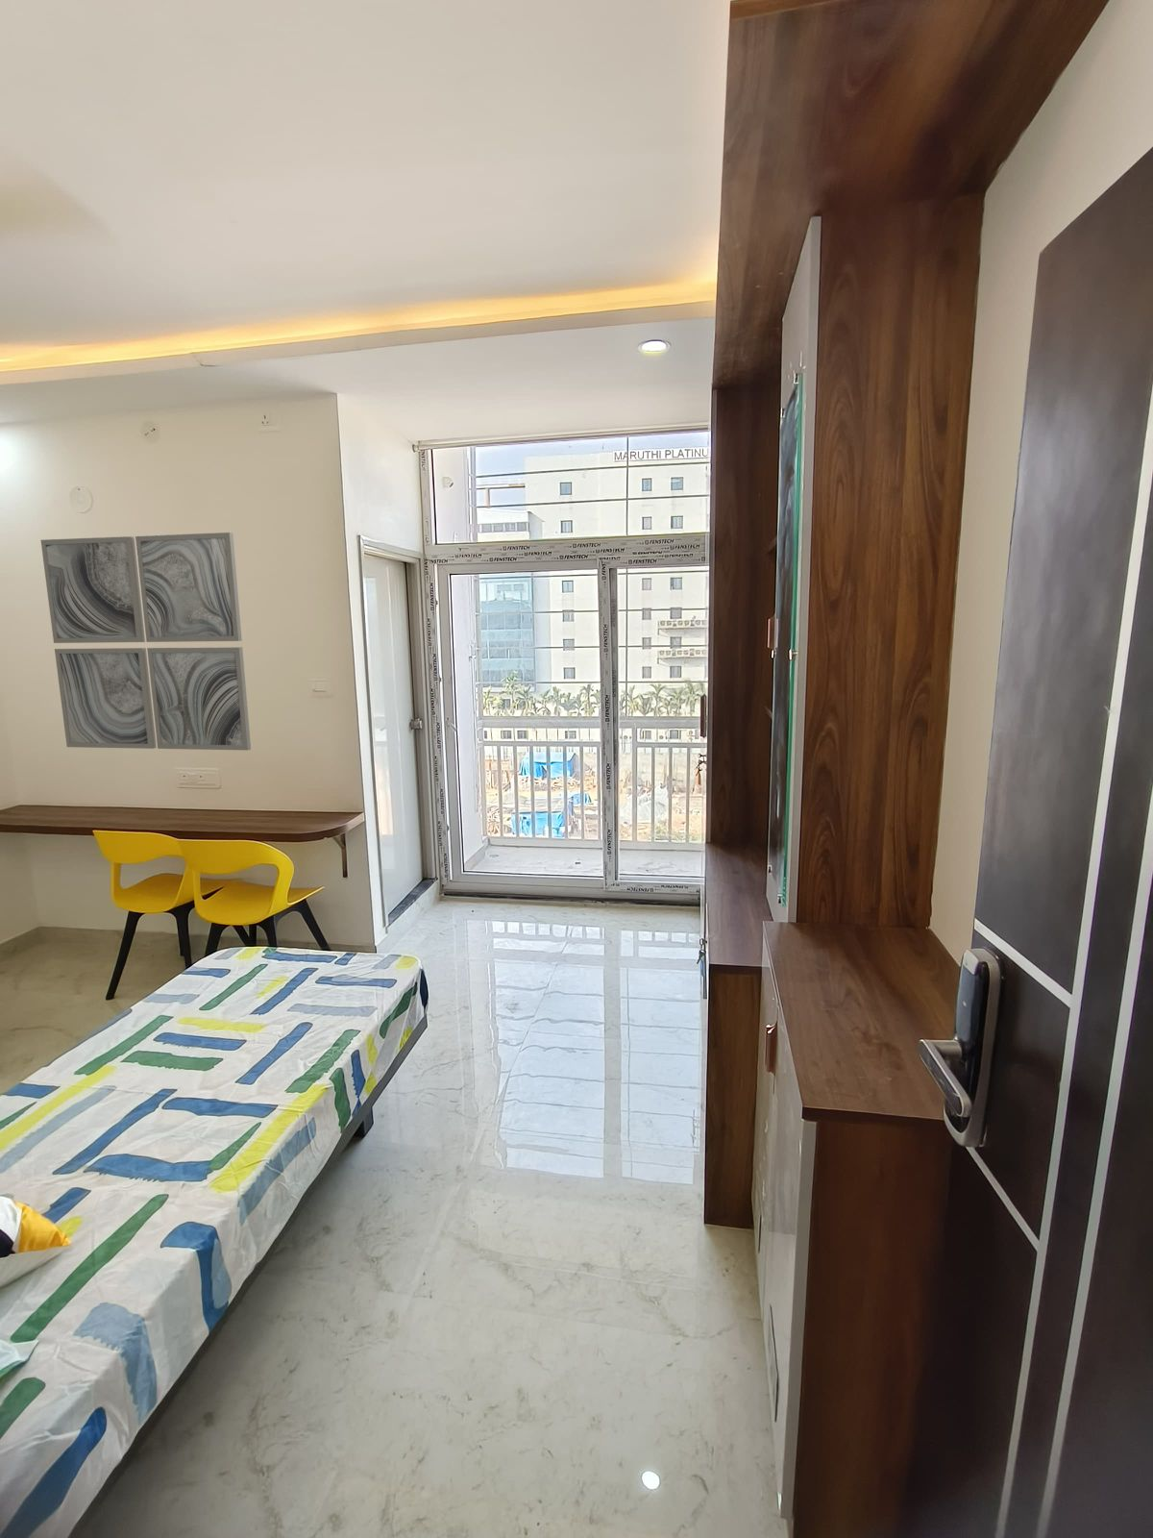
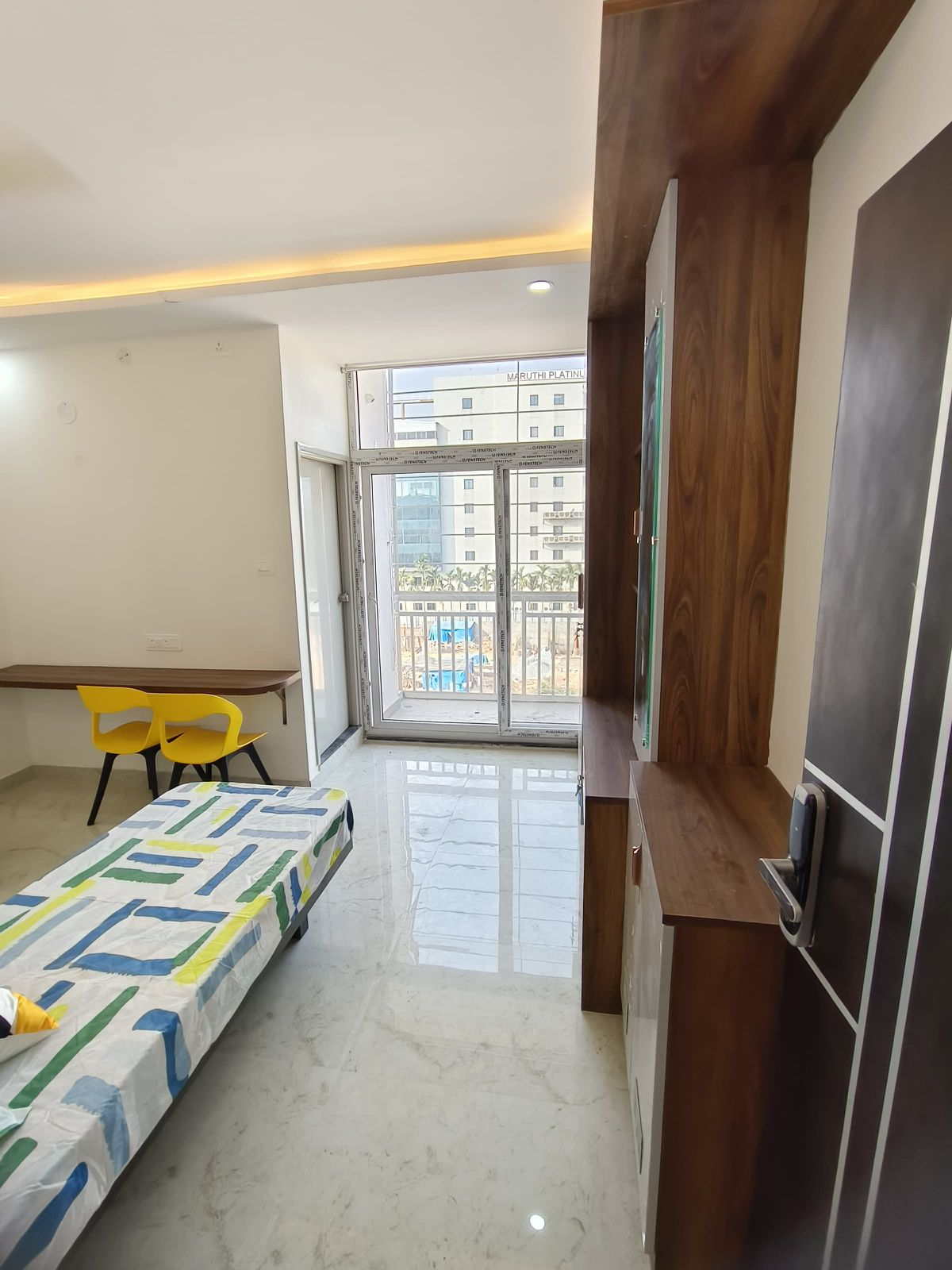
- wall art (145, 648)
